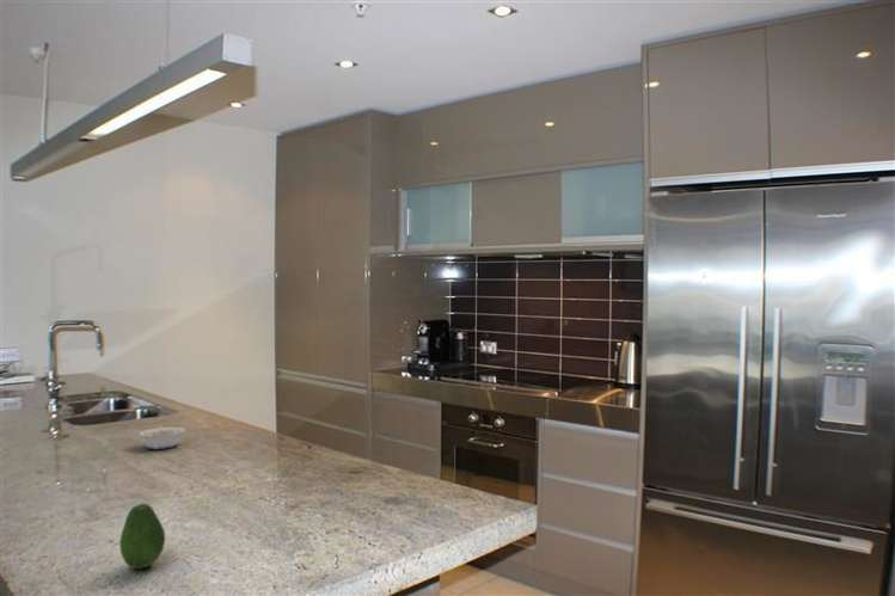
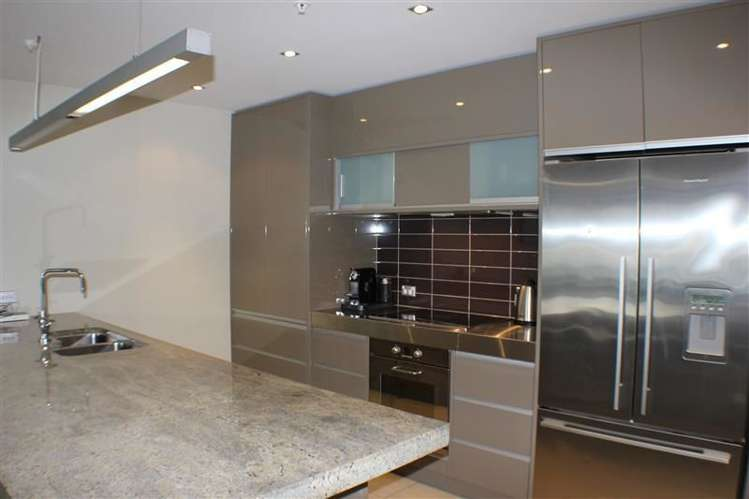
- legume (160, 437)
- fruit (142, 535)
